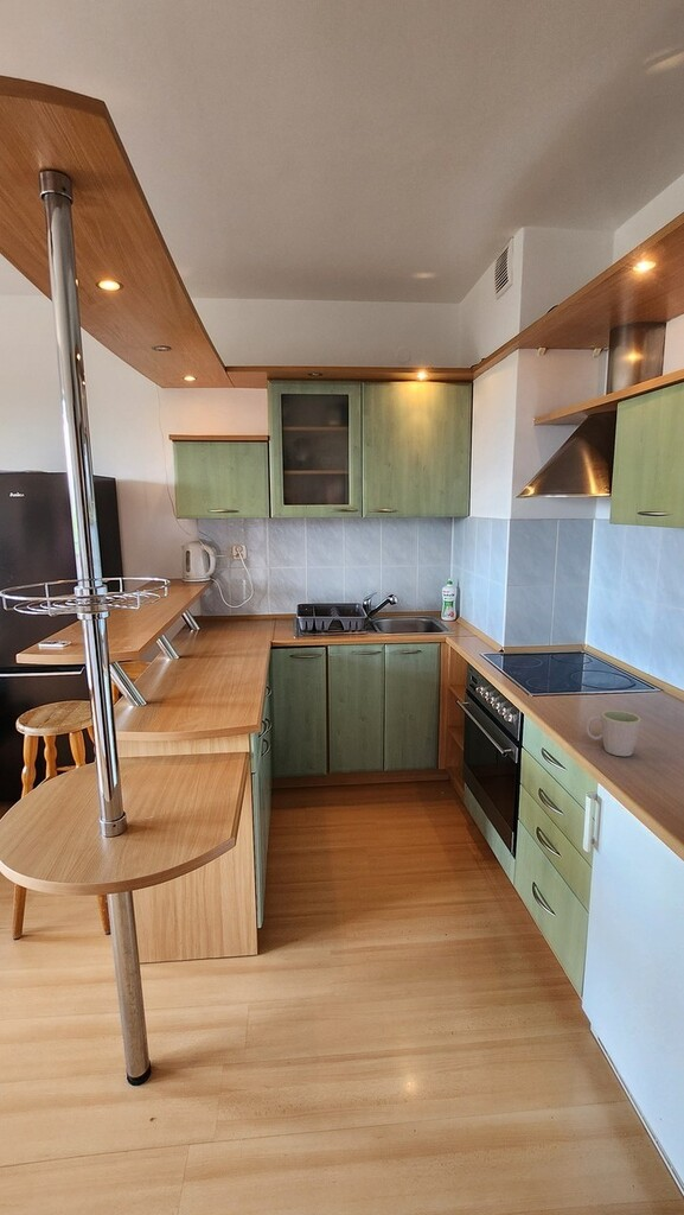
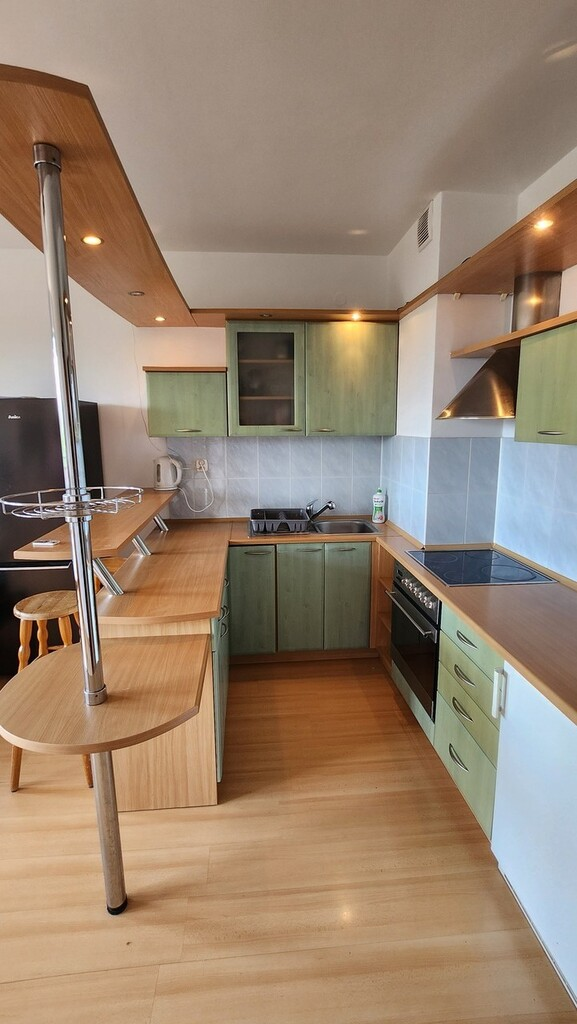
- mug (612, 732)
